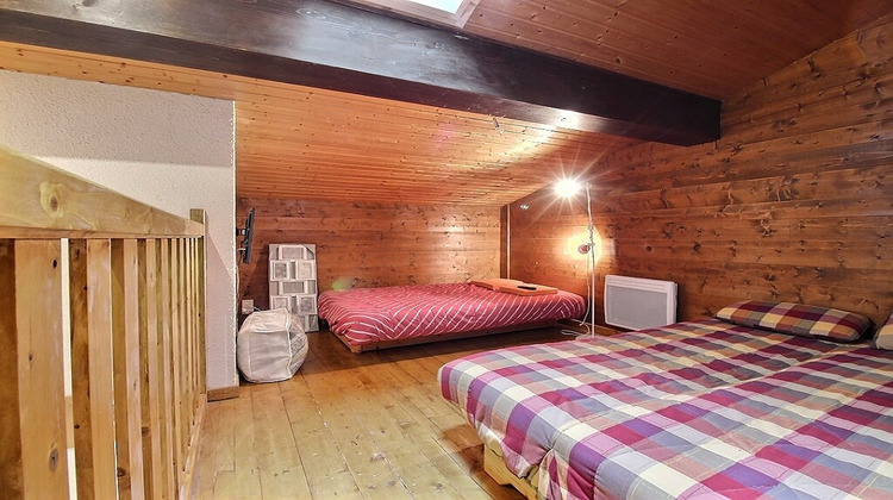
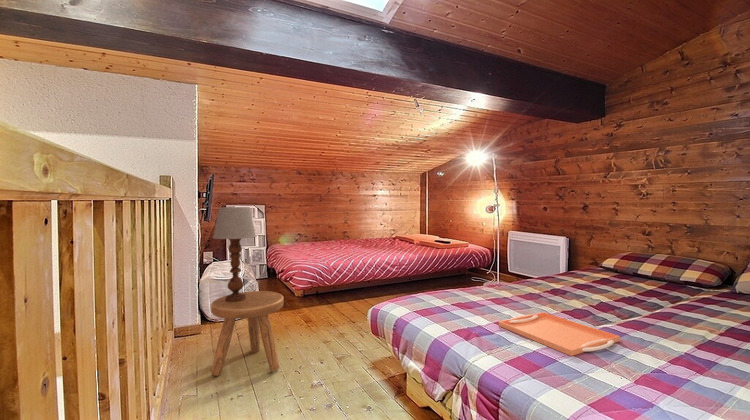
+ table lamp (235, 253)
+ serving tray (555, 330)
+ stool (249, 331)
